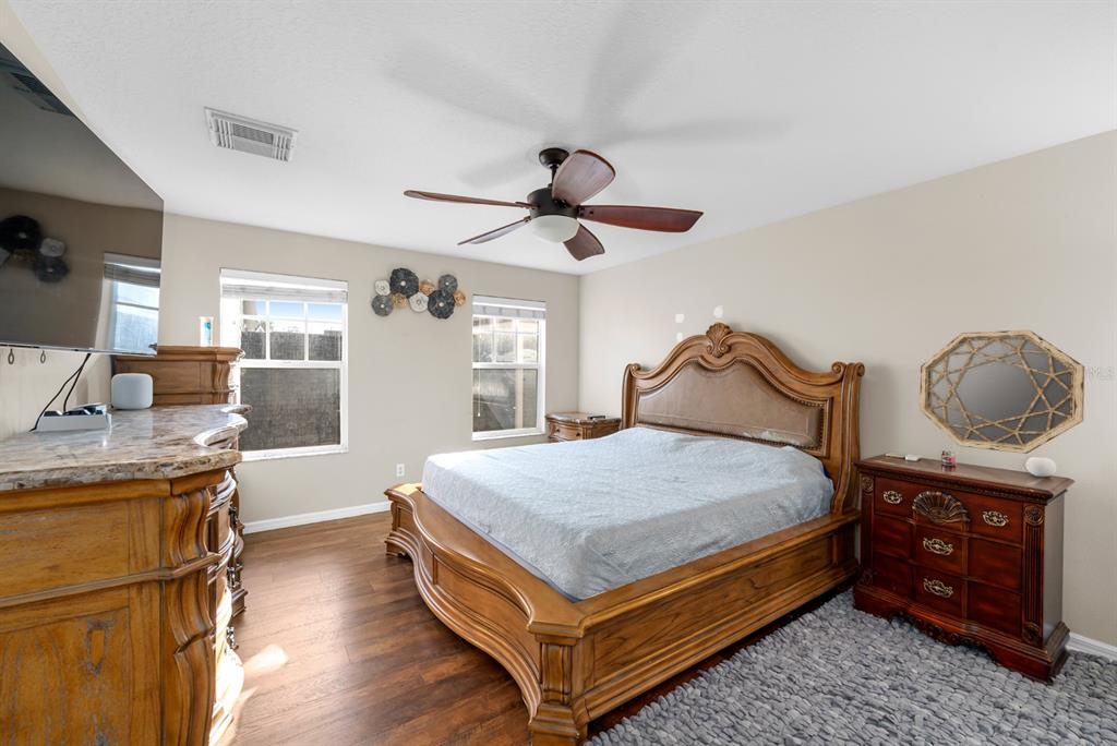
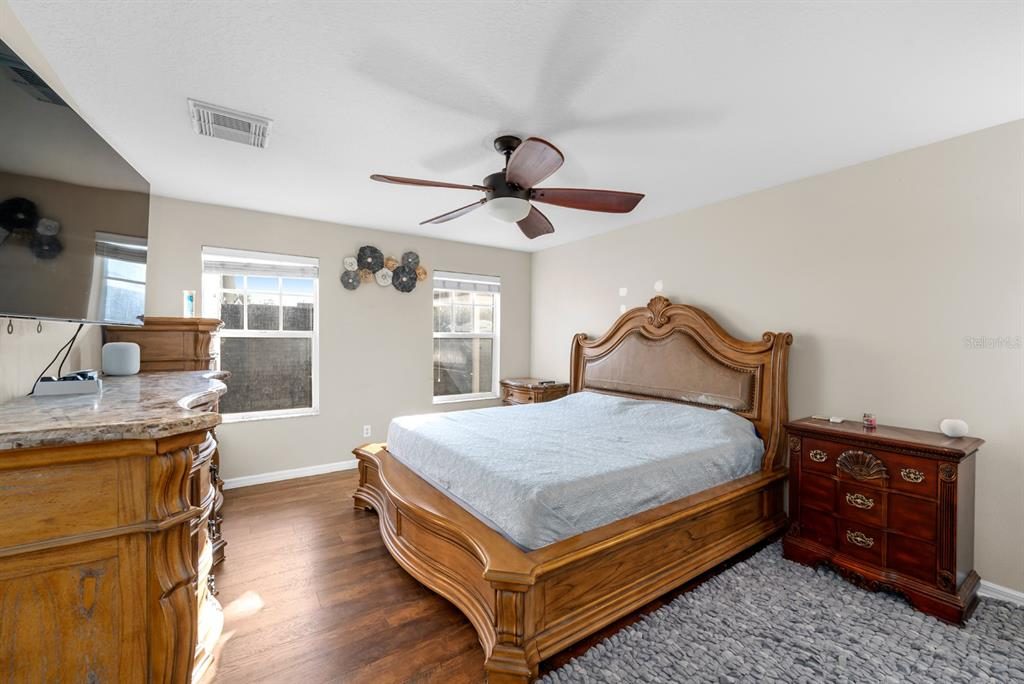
- home mirror (993, 390)
